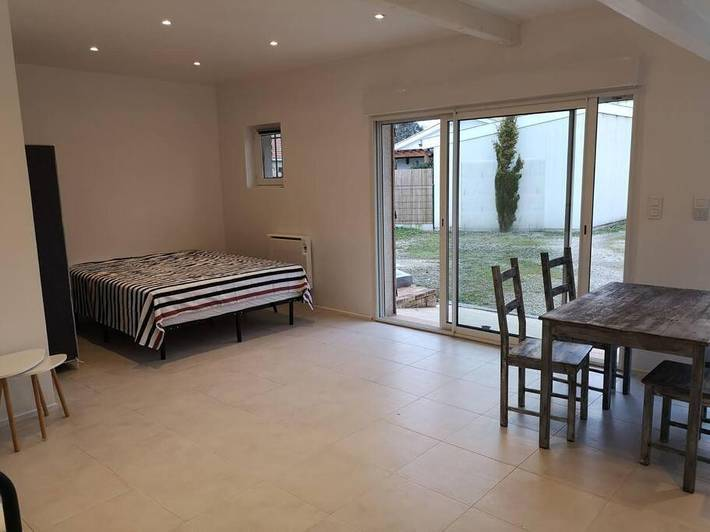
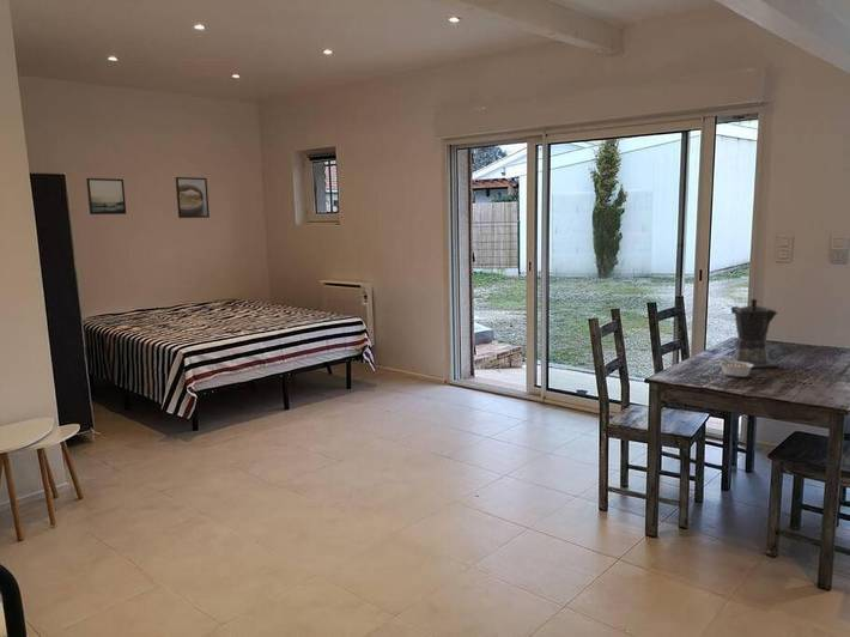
+ coffee maker (751, 330)
+ legume (734, 368)
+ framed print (193, 198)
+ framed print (107, 196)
